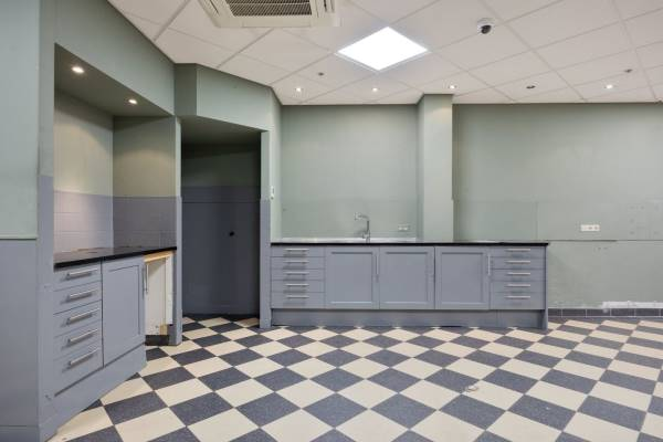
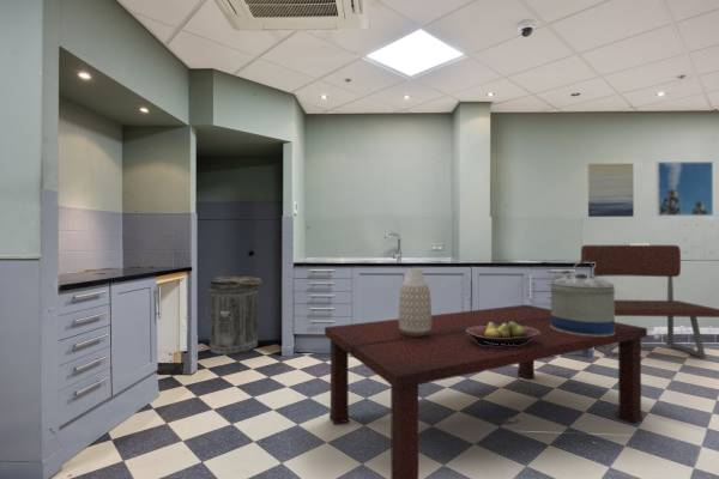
+ dining table (484, 370)
+ water jug (581, 293)
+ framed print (684, 188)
+ vase (415, 301)
+ fruit bowl (502, 332)
+ bench (642, 301)
+ wall art (610, 189)
+ trash can lid (235, 311)
